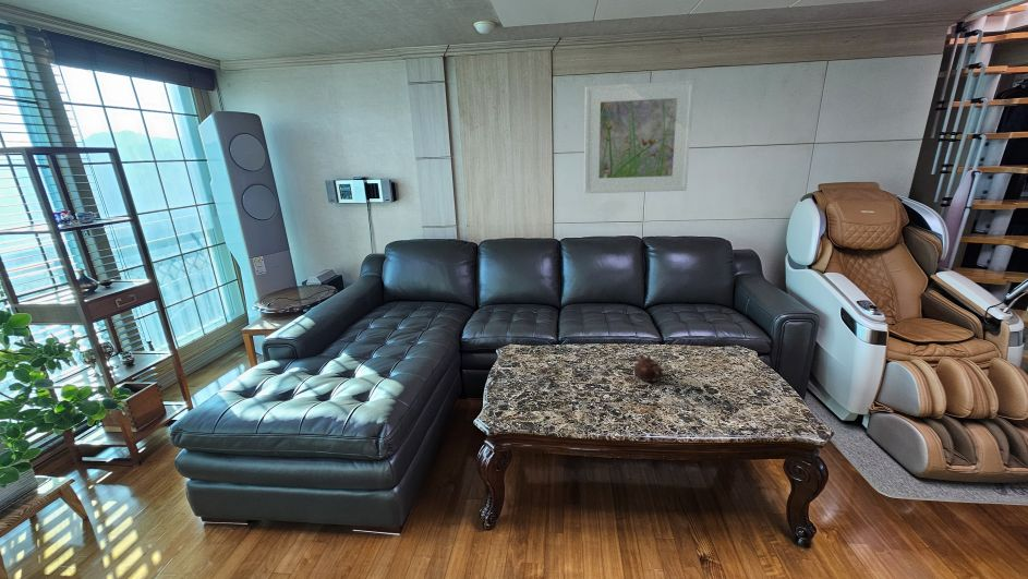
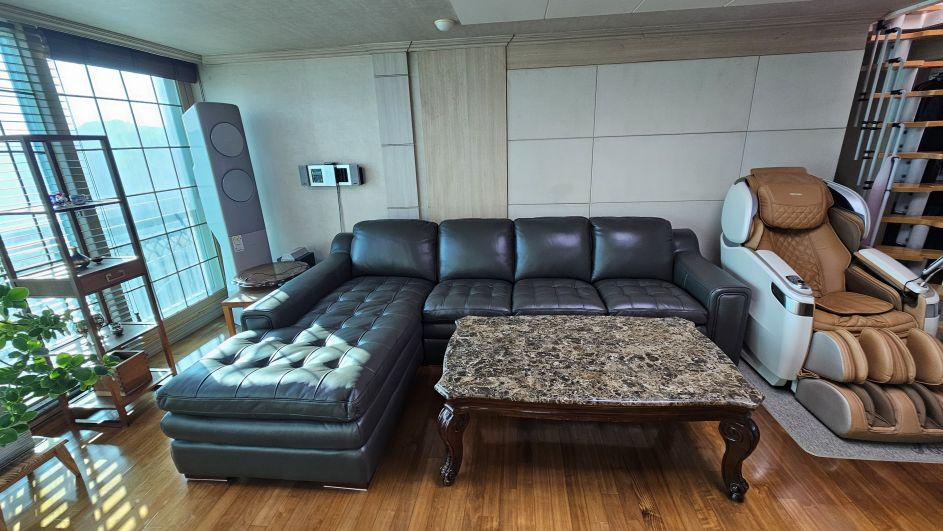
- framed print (636, 140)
- teapot (649, 366)
